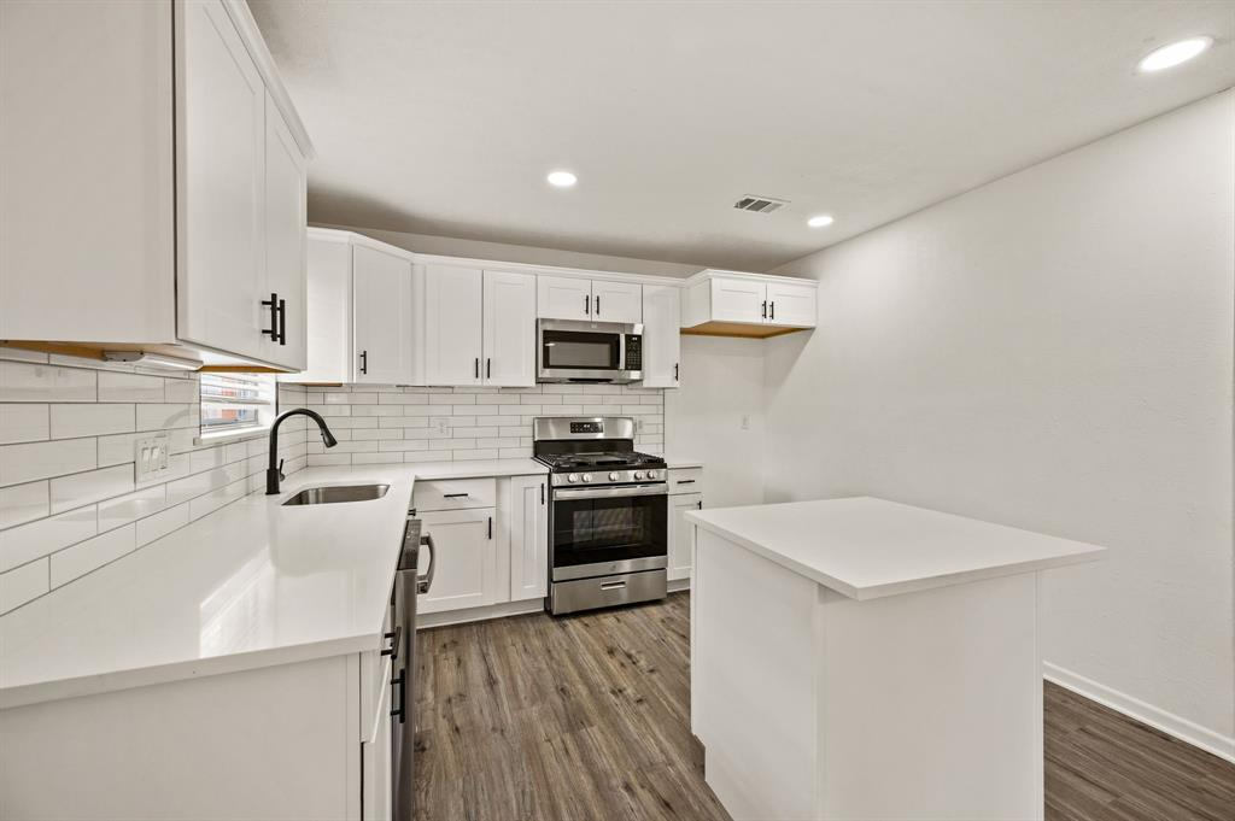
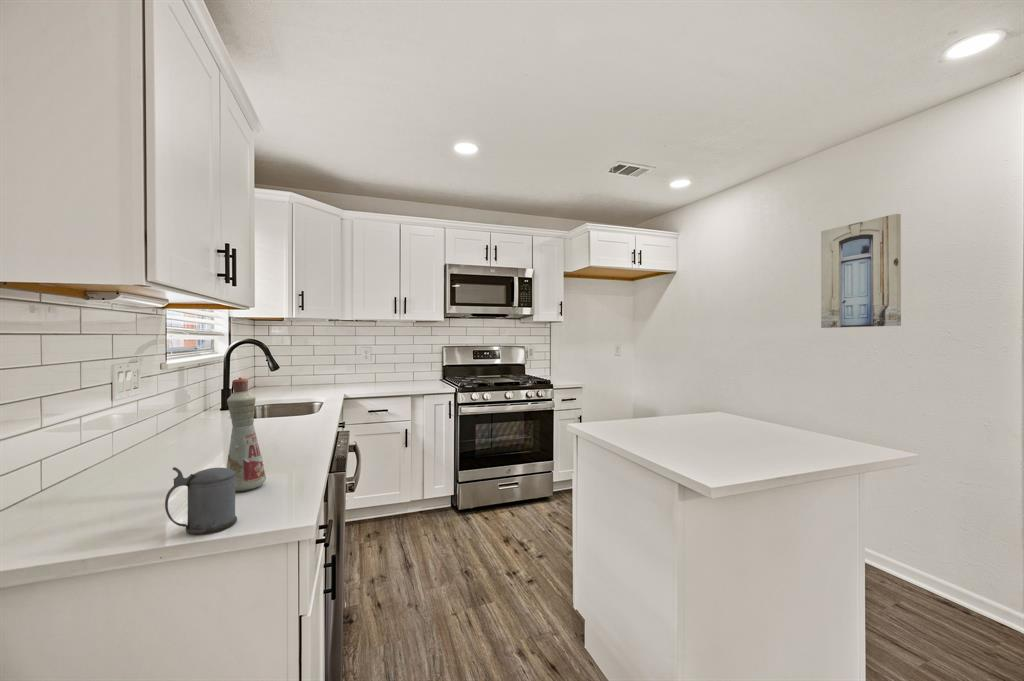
+ bottle (245, 431)
+ beer stein (202, 495)
+ wall art (858, 275)
